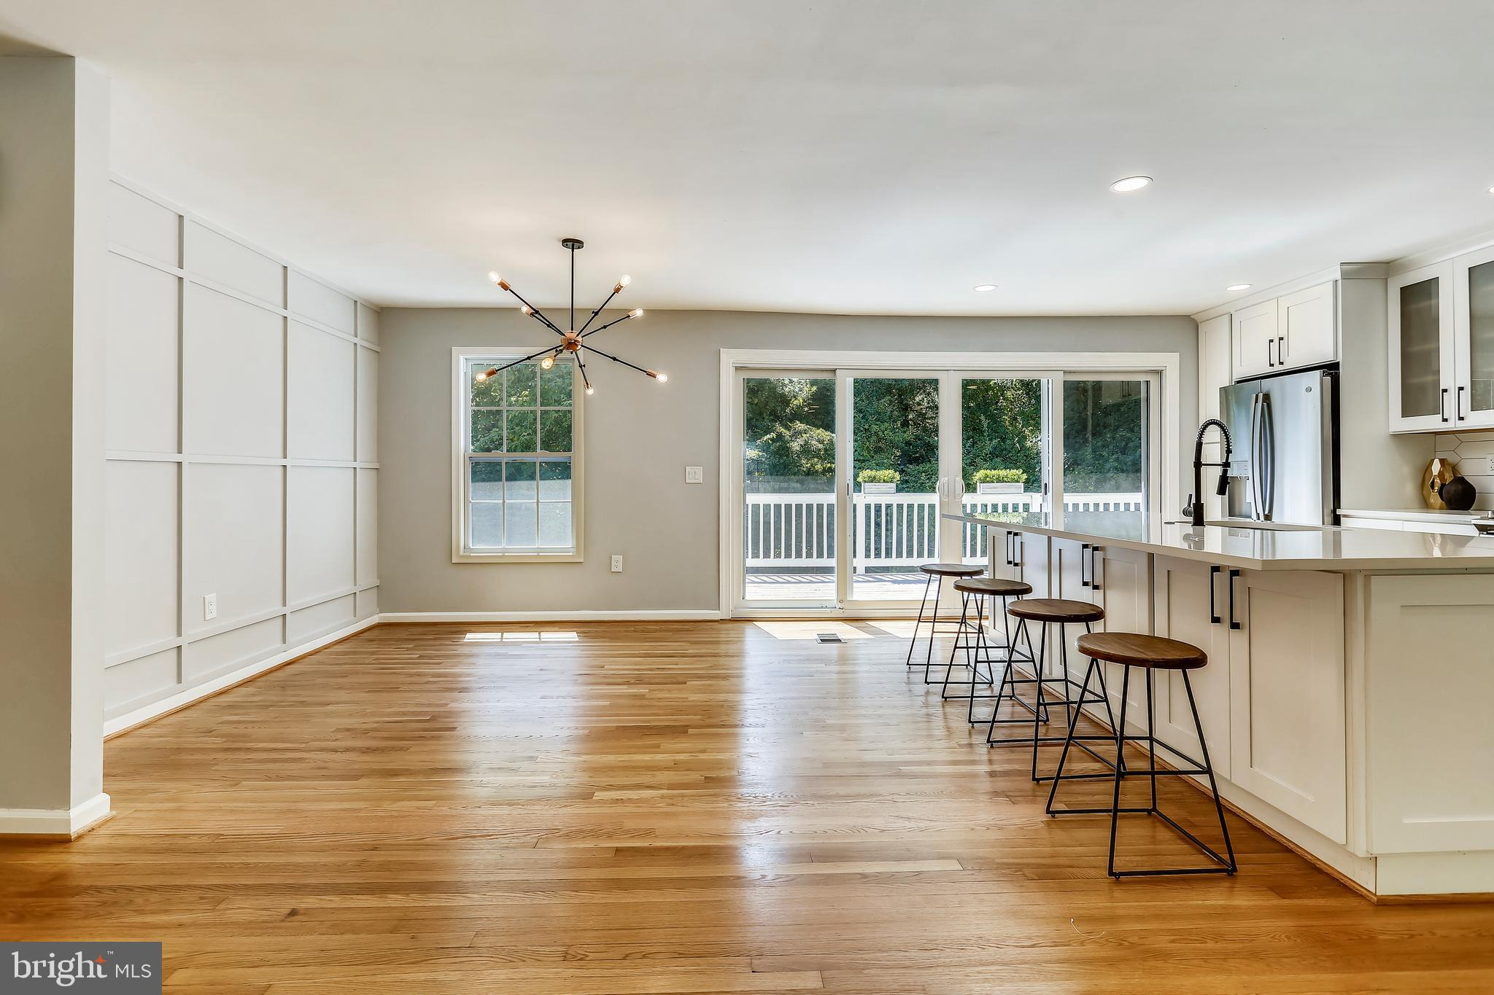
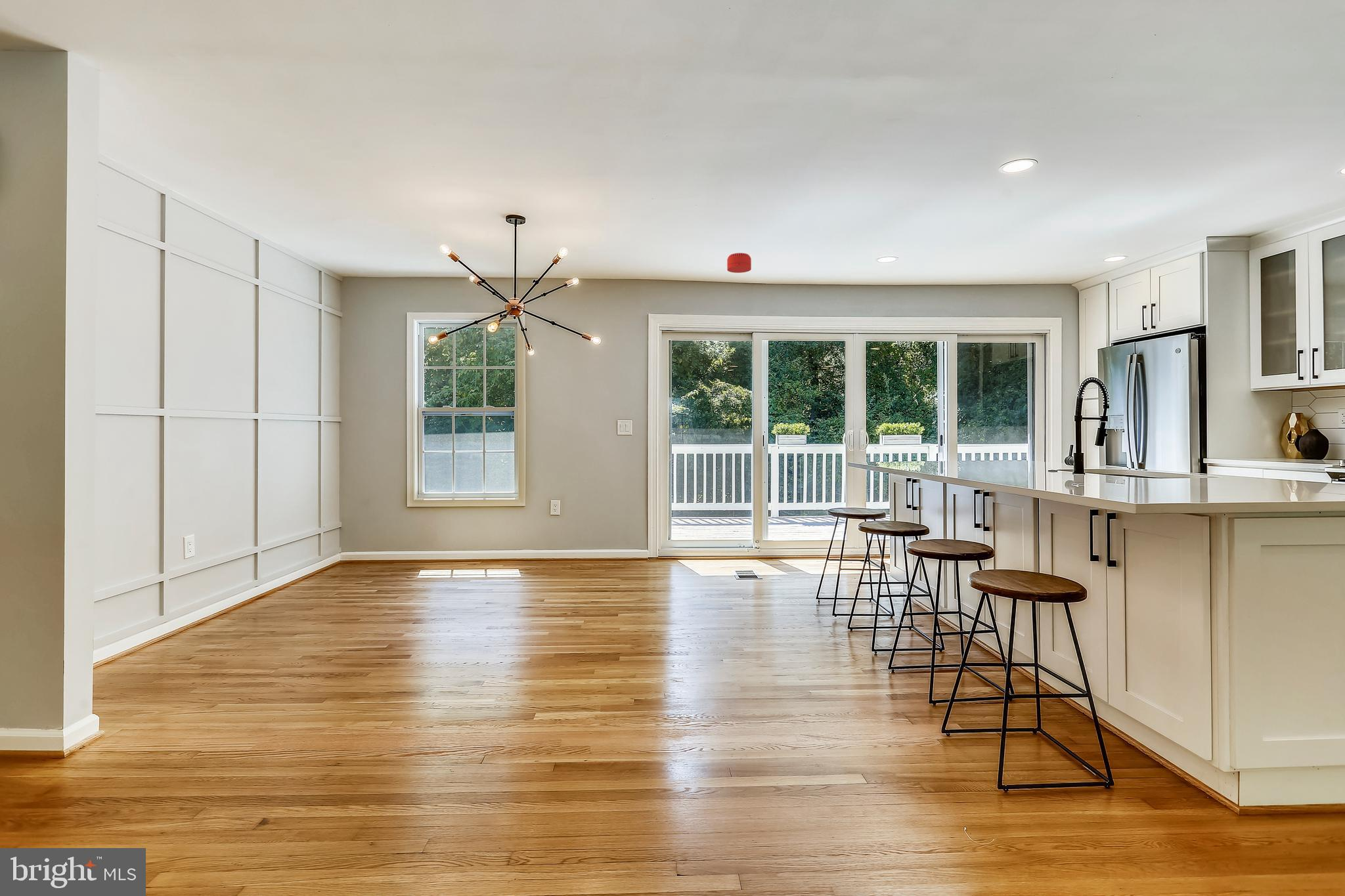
+ smoke detector (739, 262)
